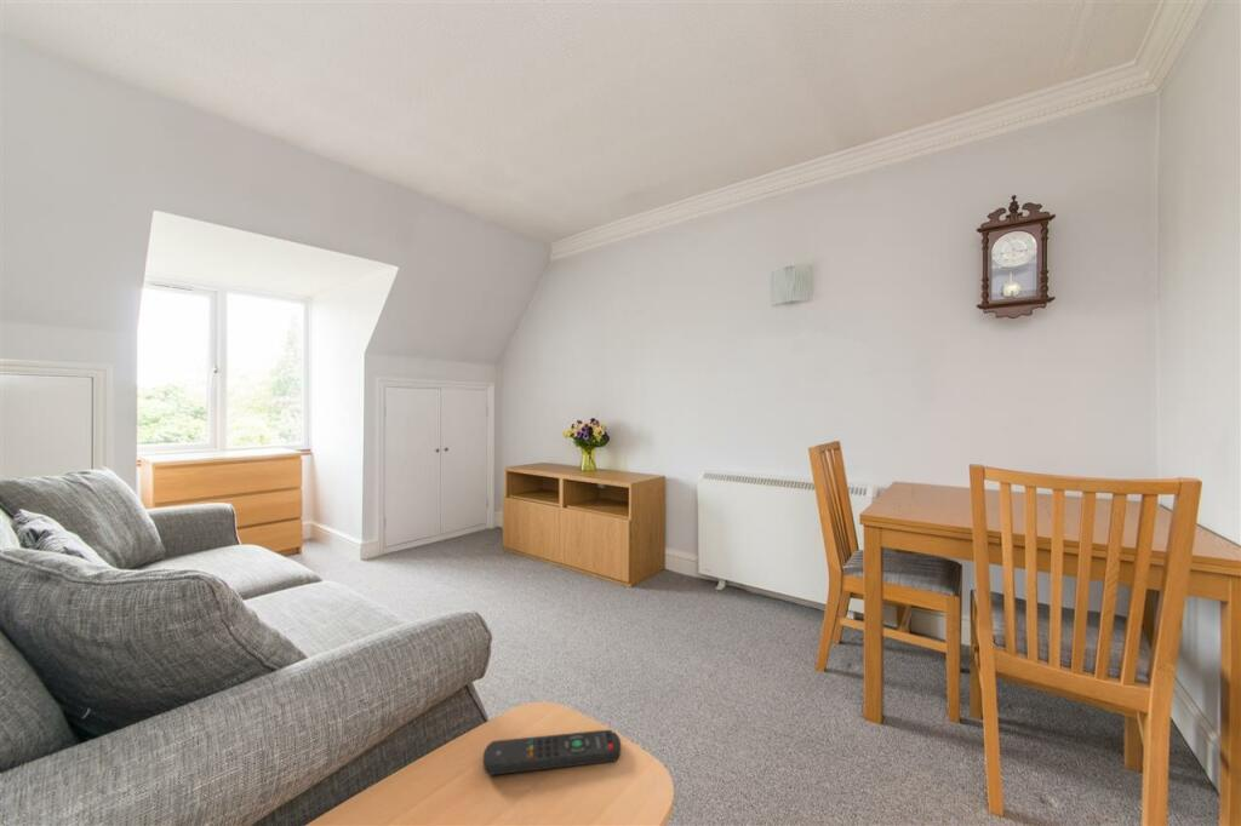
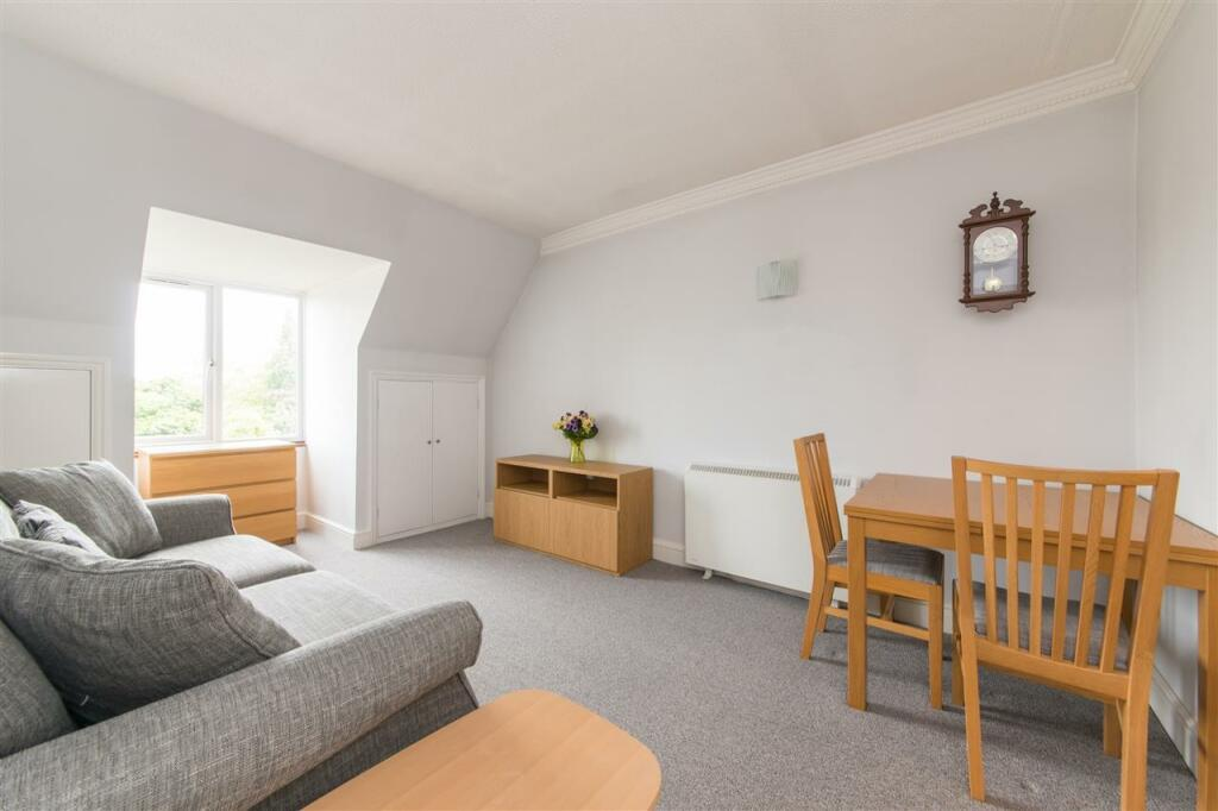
- remote control (553, 750)
